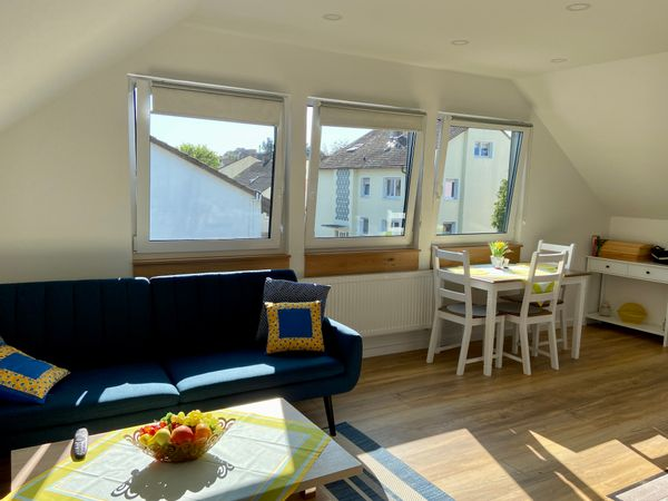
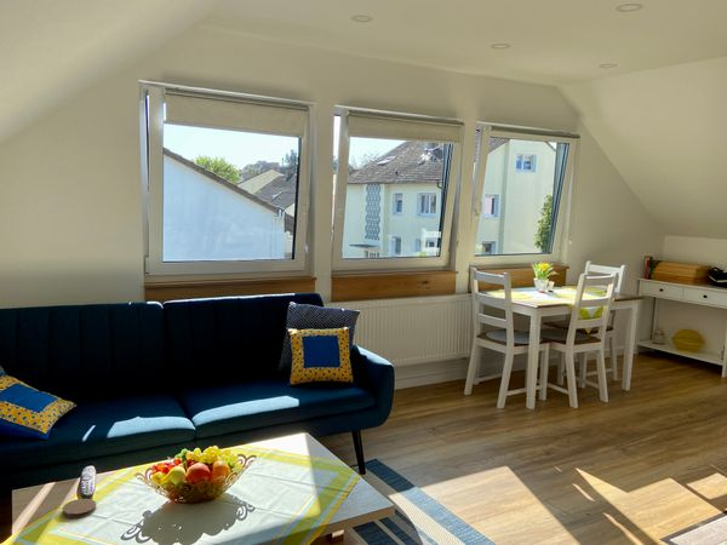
+ coaster (79, 507)
